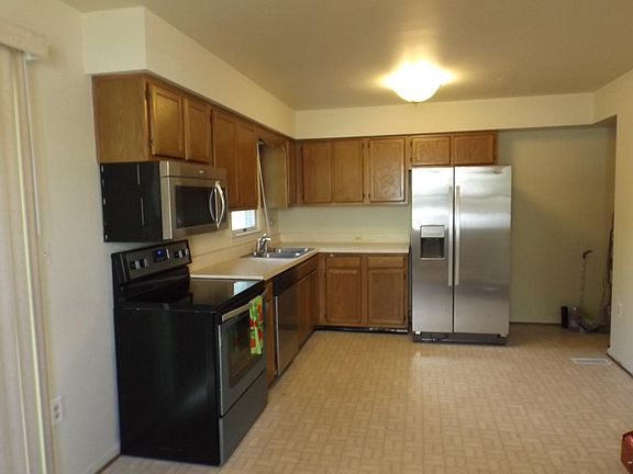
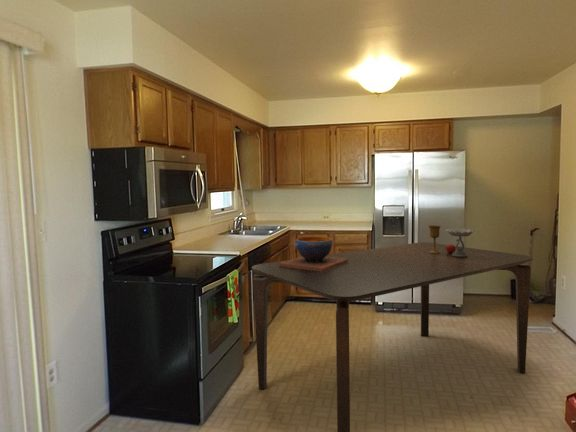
+ decorative bowl (313, 251)
+ dining table (421, 320)
+ goblet (450, 244)
